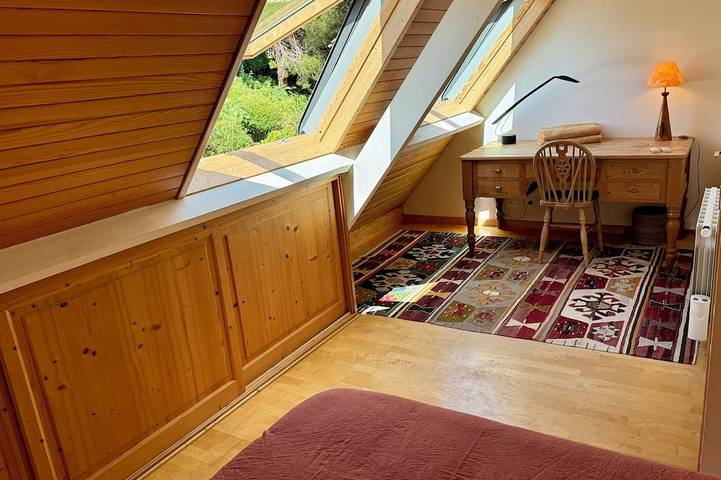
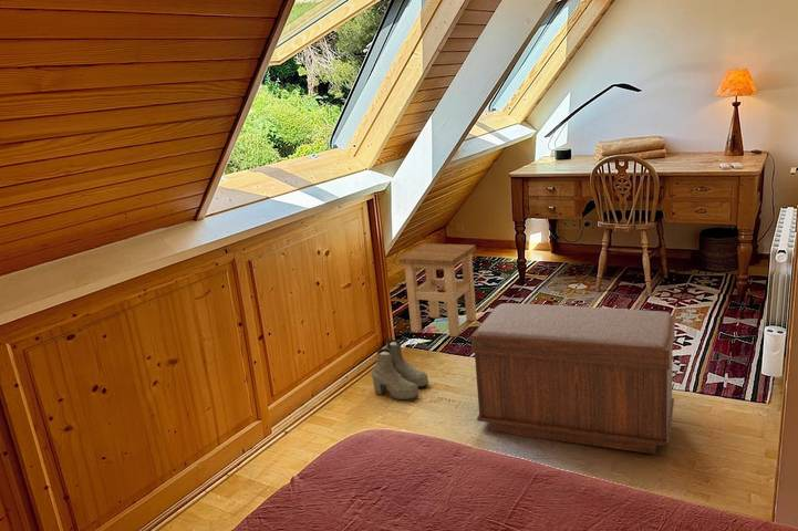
+ stool (441, 285)
+ boots (398, 367)
+ bench (573, 371)
